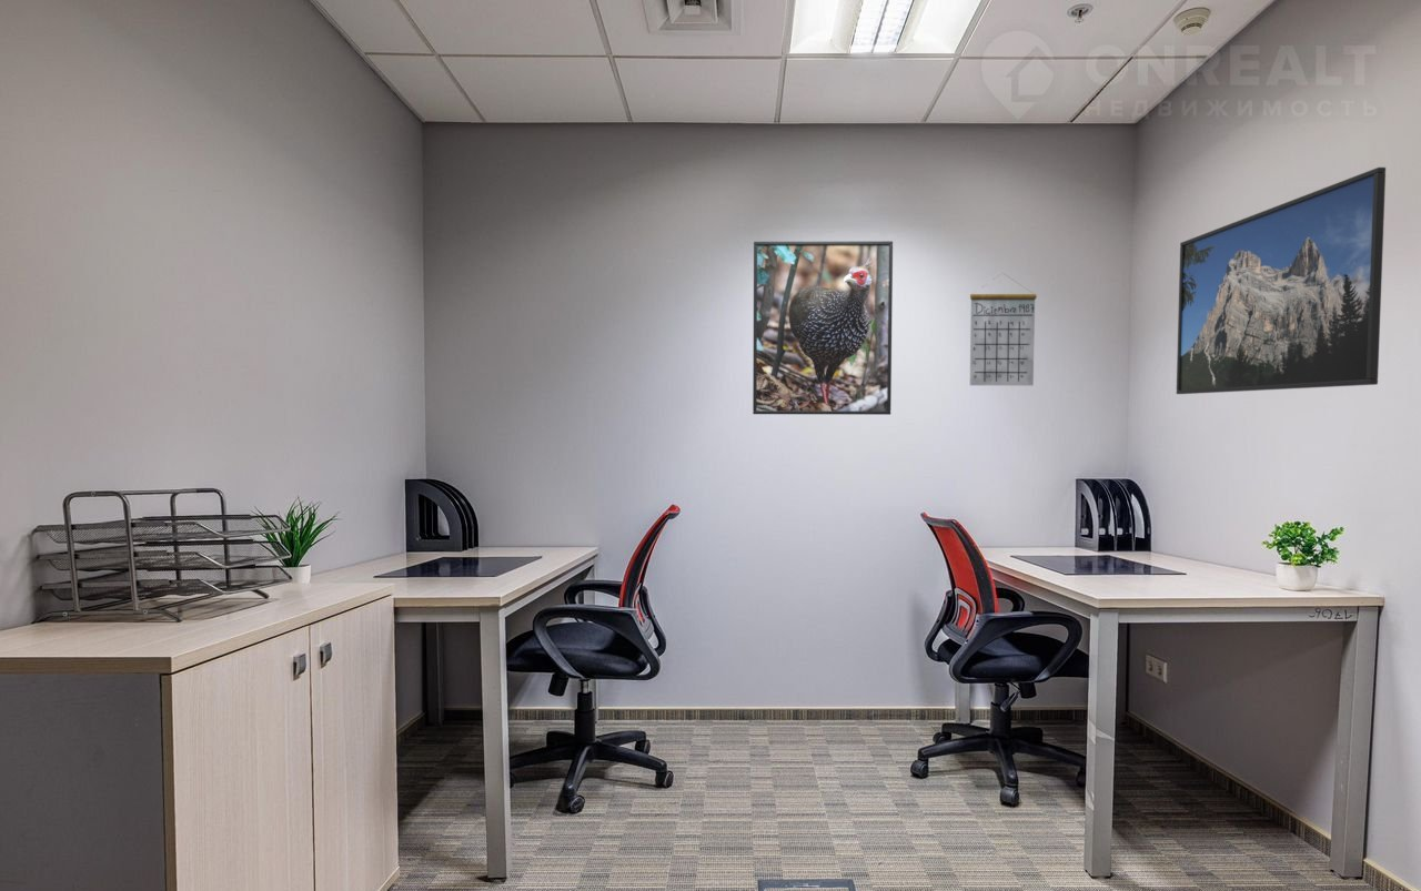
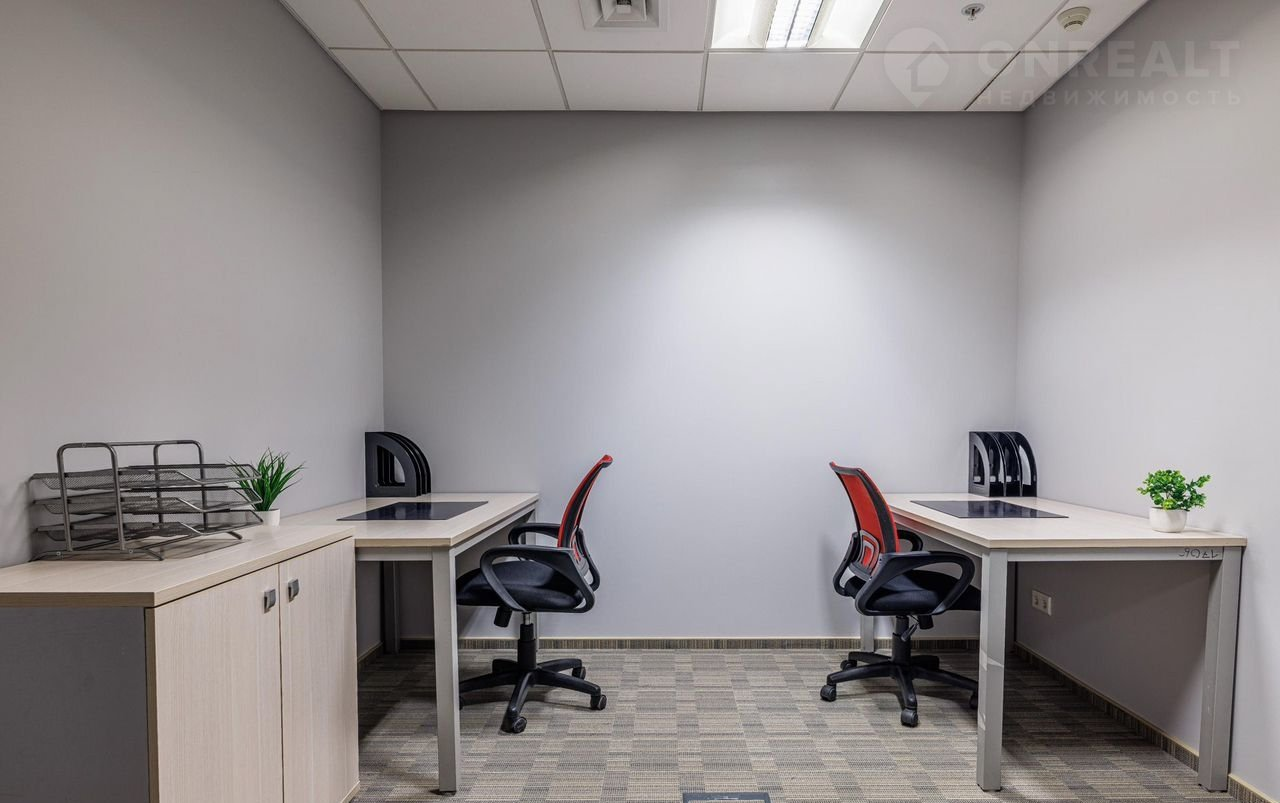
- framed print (1261, 301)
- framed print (822, 328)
- calendar (1002, 328)
